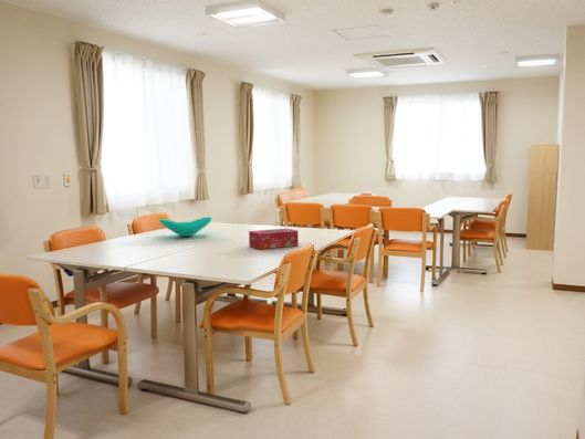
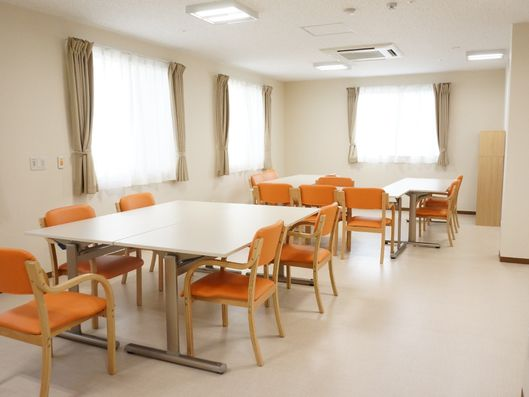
- tissue box (273, 238)
- table top decor (186, 227)
